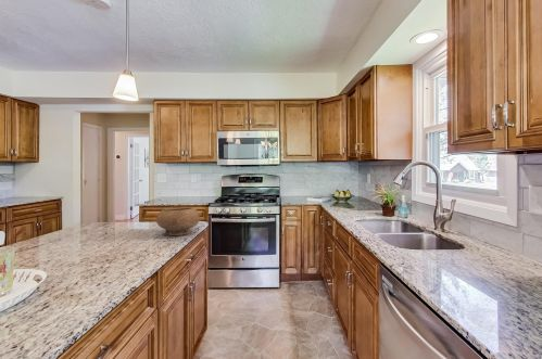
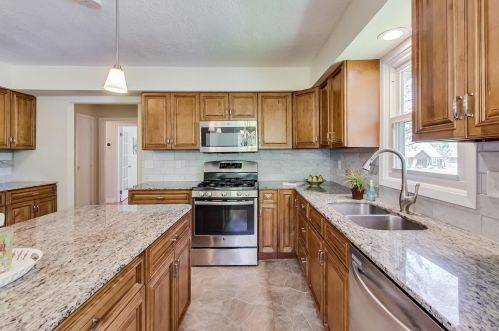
- bowl (178, 220)
